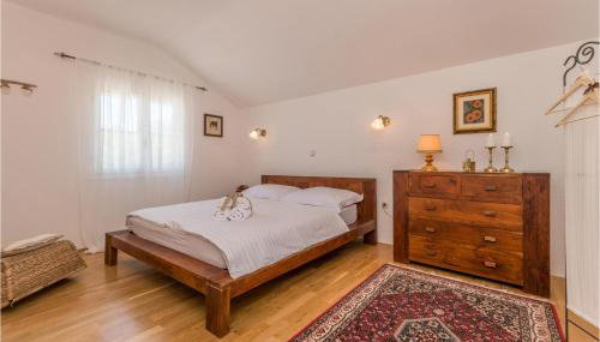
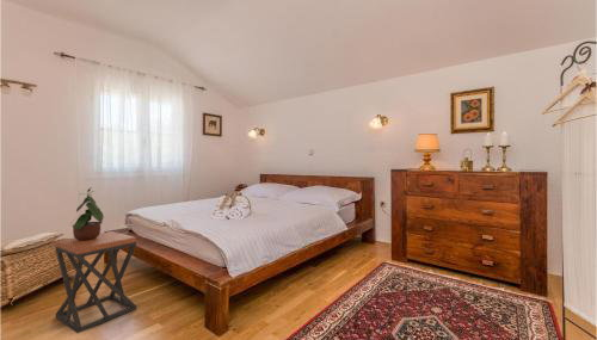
+ stool (97, 276)
+ potted plant (87, 212)
